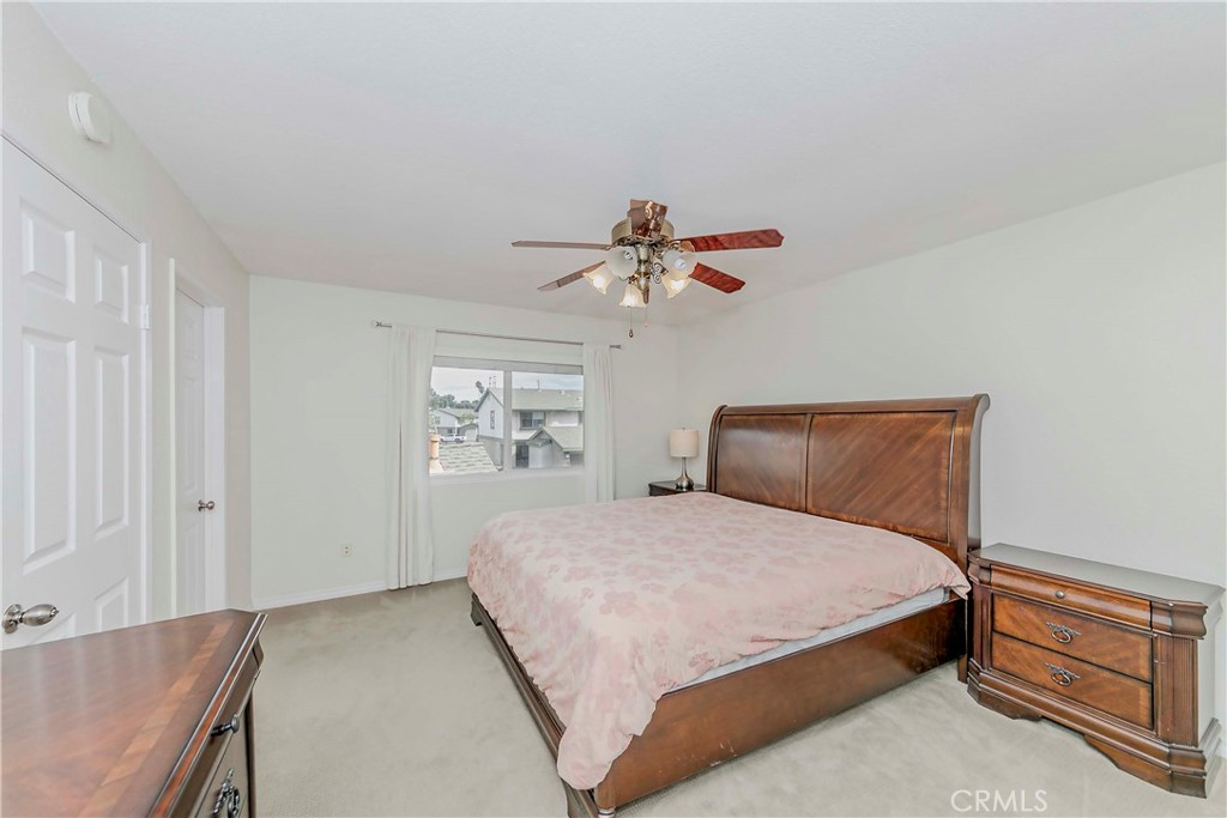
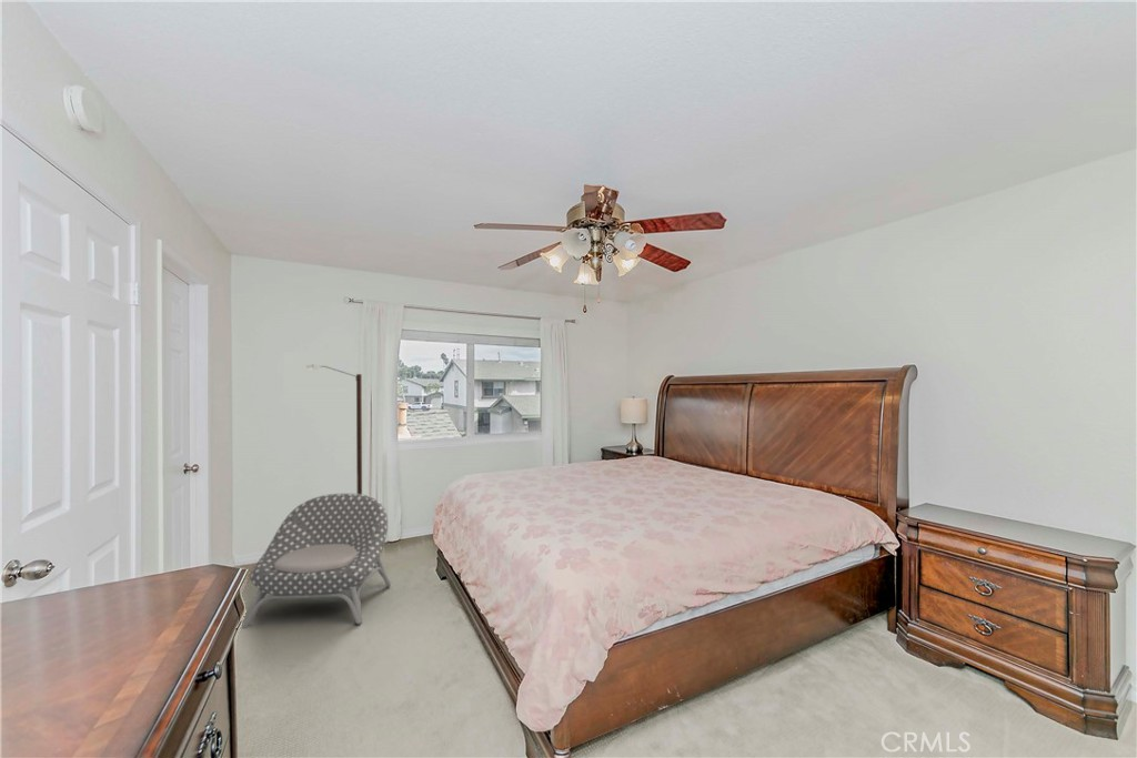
+ armchair (323, 555)
+ street lamp (356, 457)
